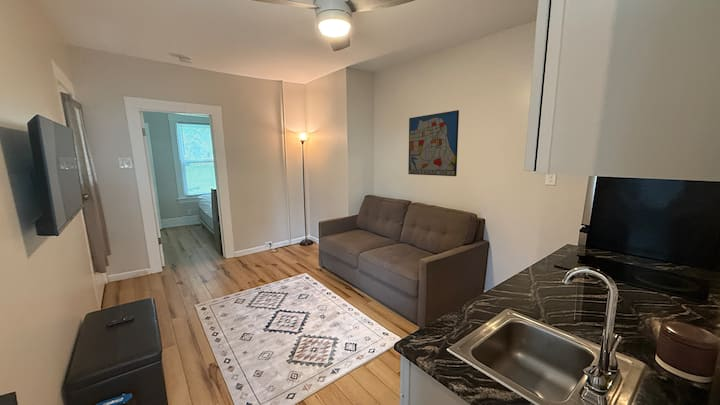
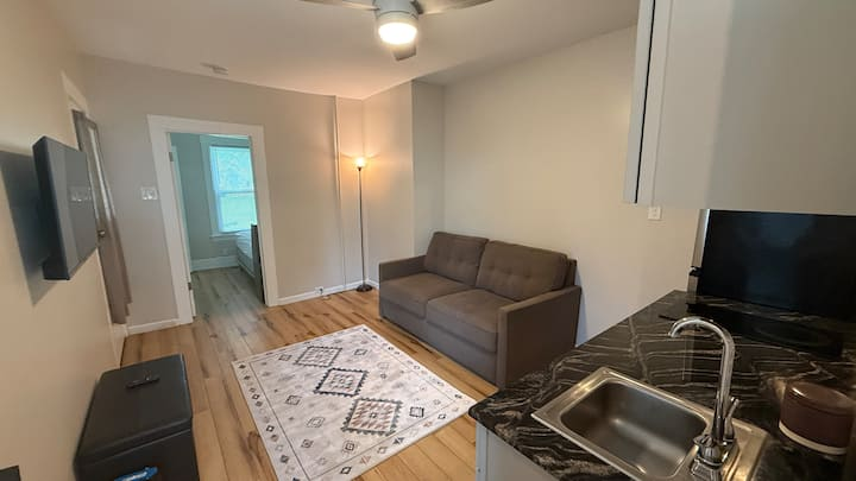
- wall art (431, 145)
